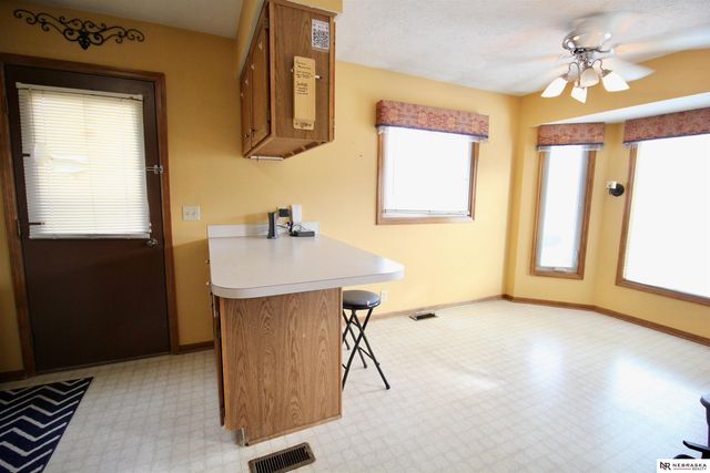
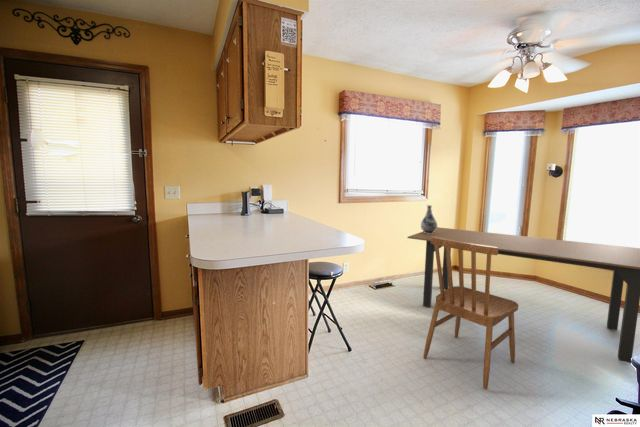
+ dining chair (472, 300)
+ vase (429, 219)
+ dining table (515, 256)
